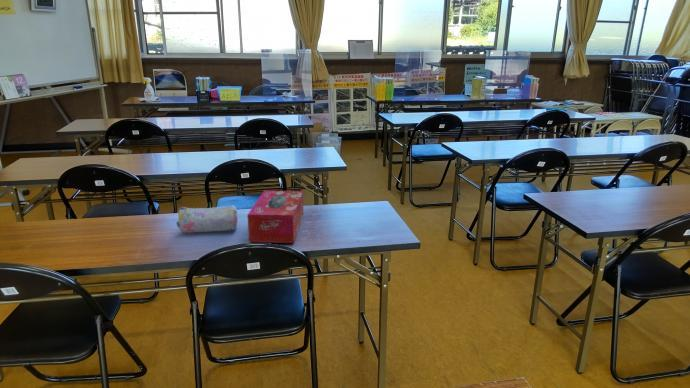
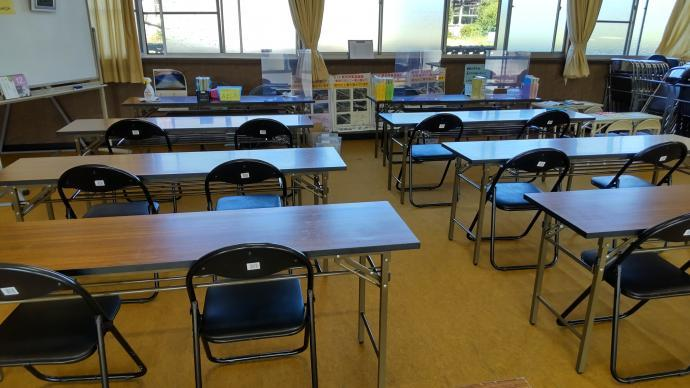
- pencil case (208, 218)
- tissue box (278, 214)
